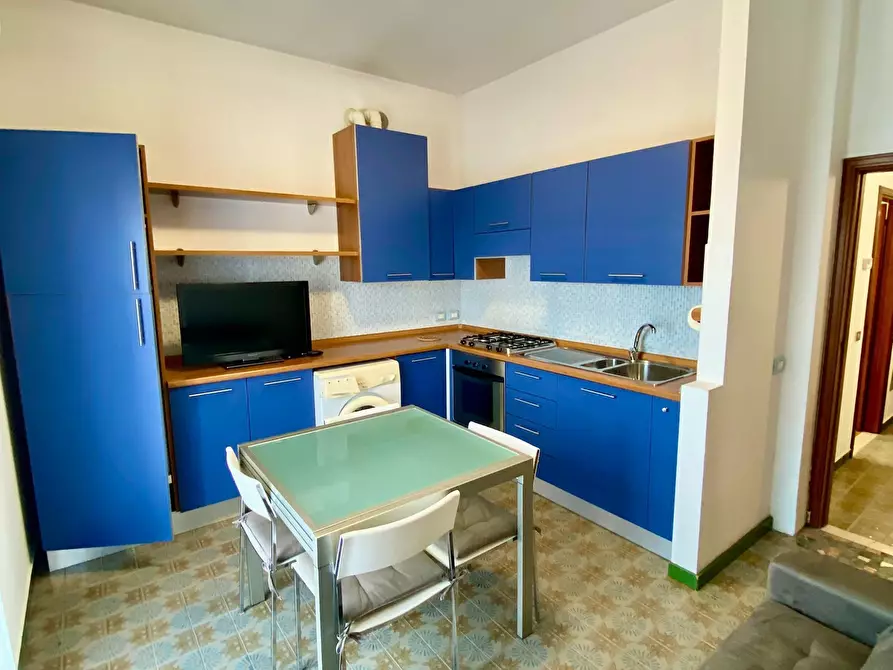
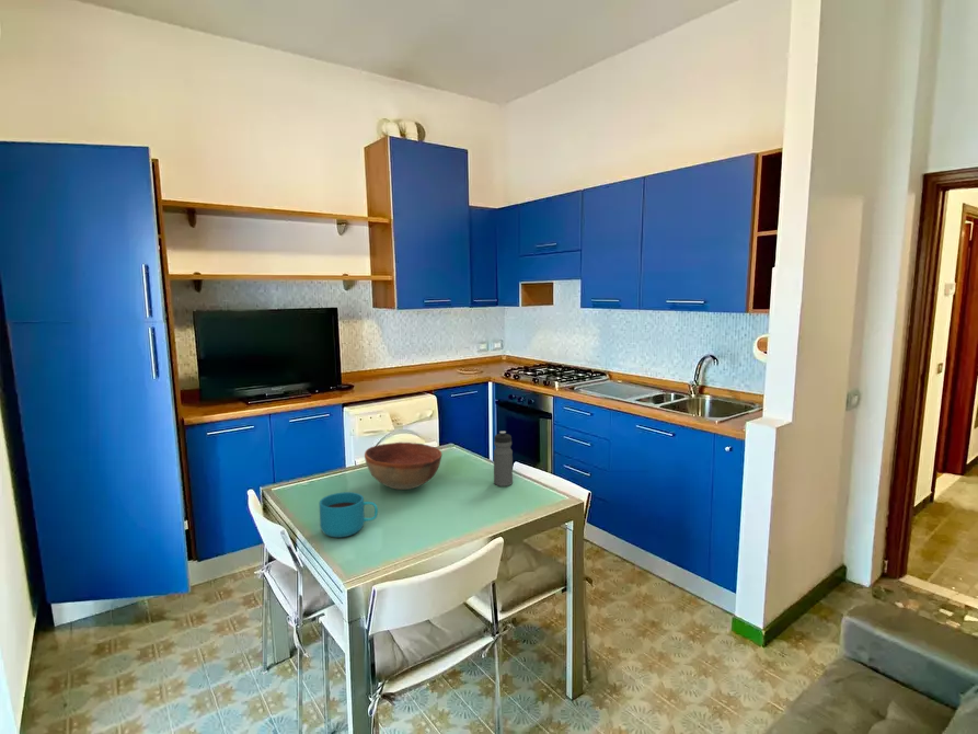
+ cup (348, 515)
+ bowl (403, 469)
+ water bottle (503, 457)
